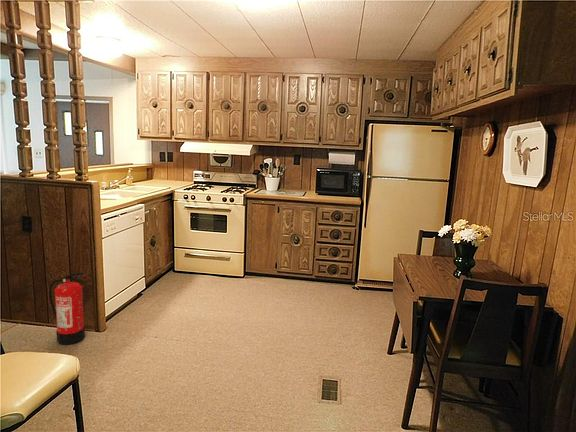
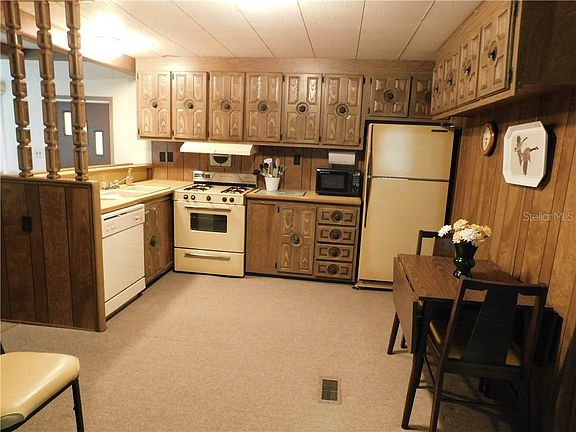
- fire extinguisher (67, 305)
